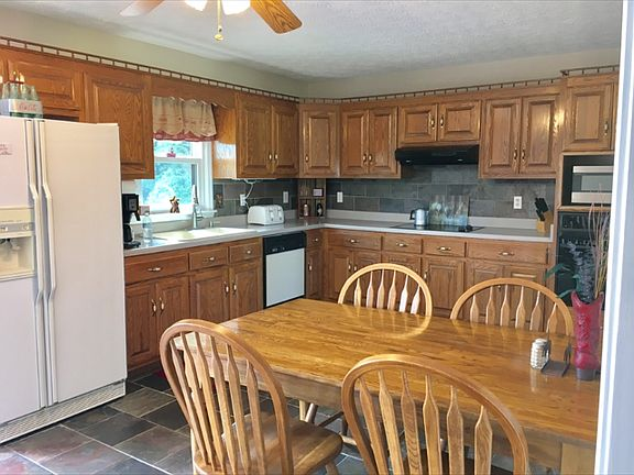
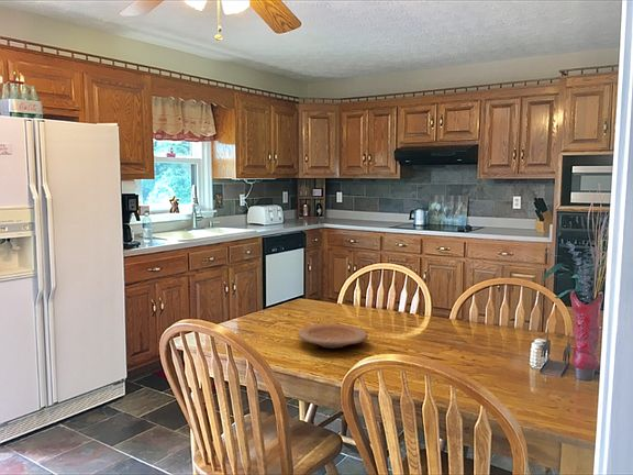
+ plate (332, 338)
